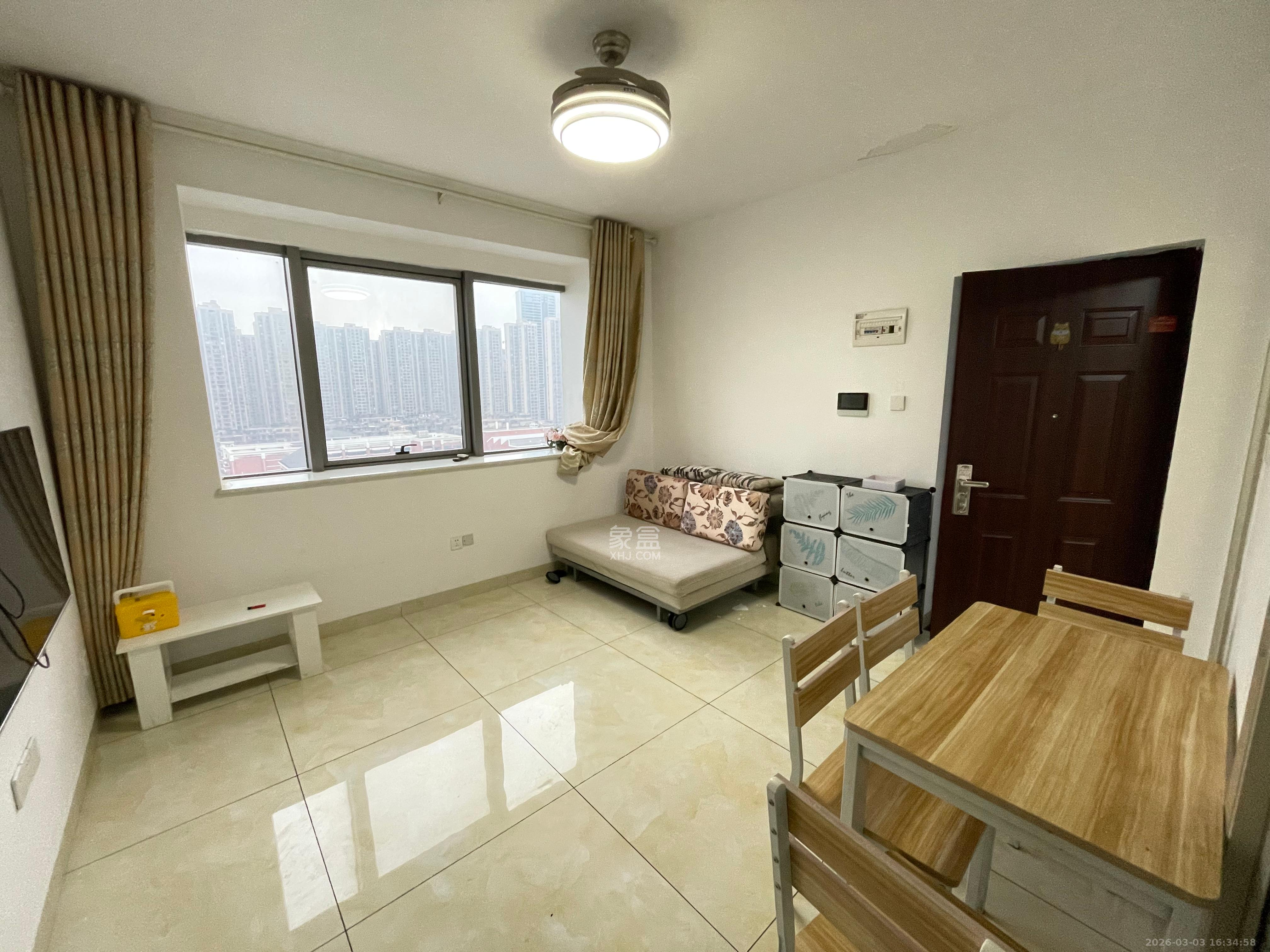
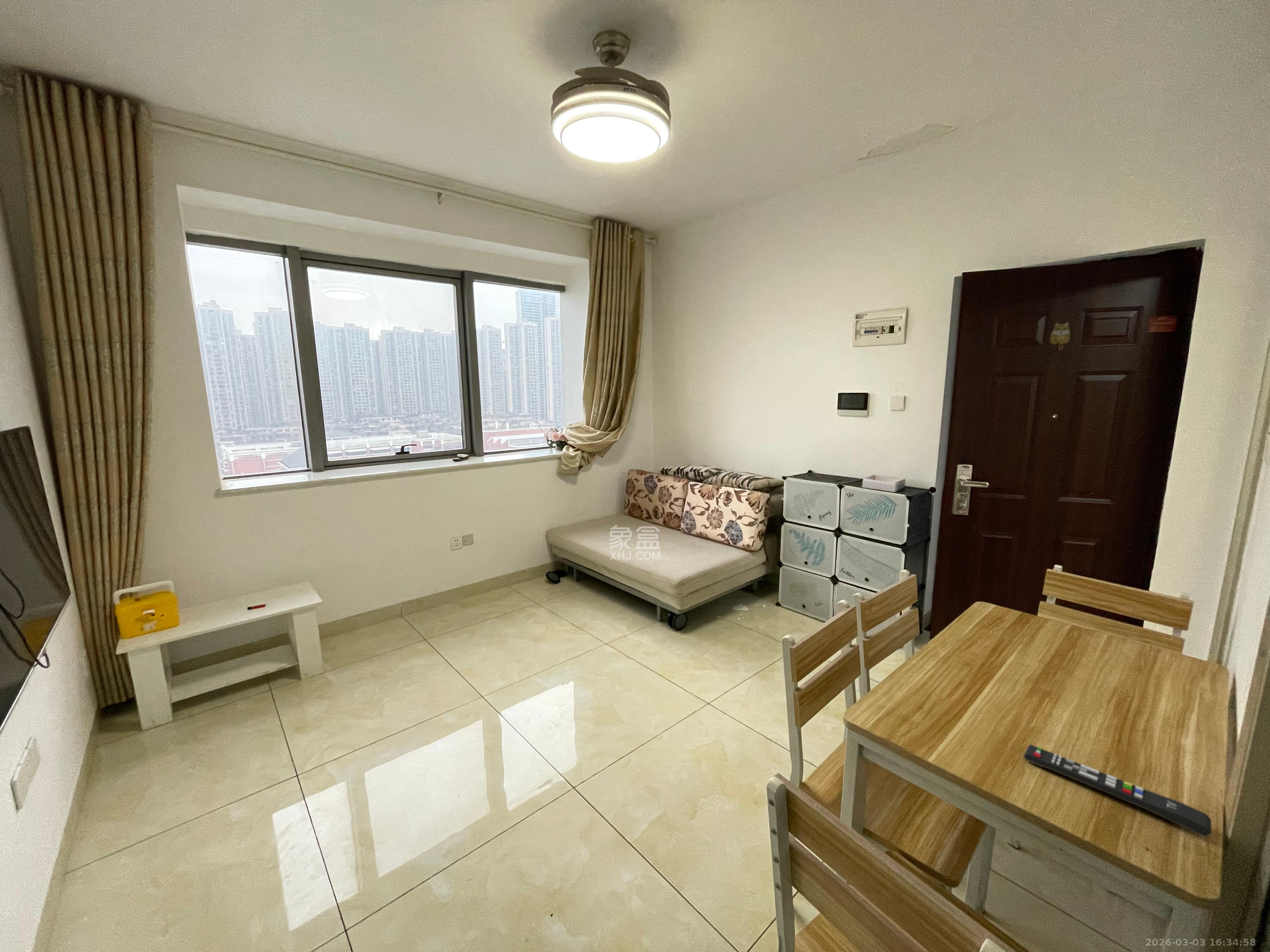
+ remote control (1109, 785)
